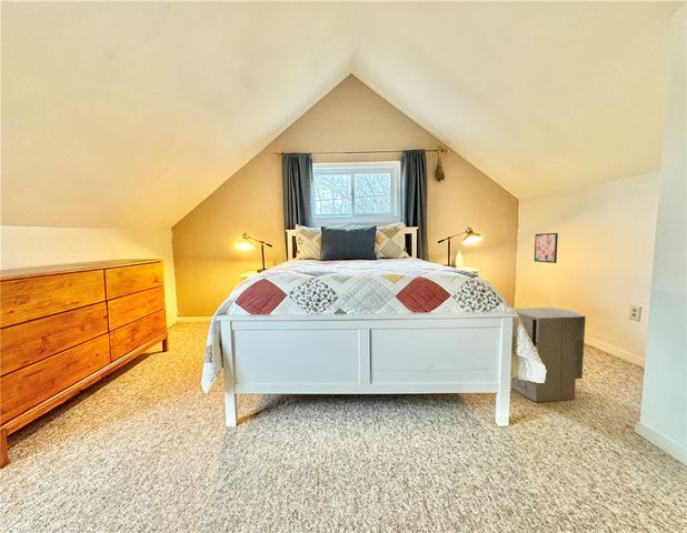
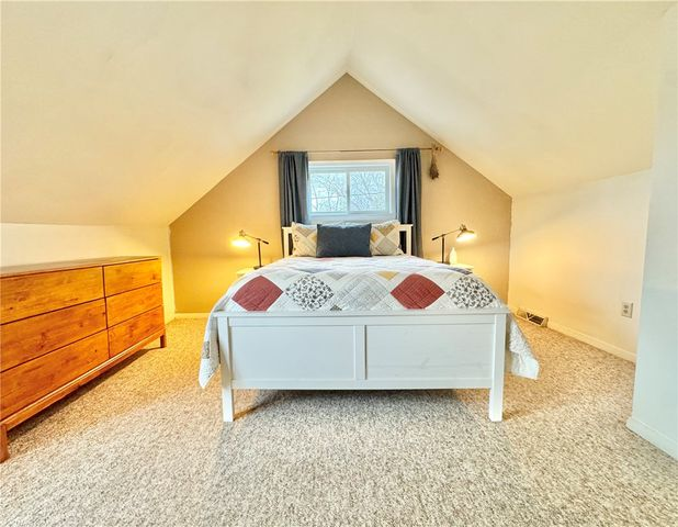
- wall art (545, 248)
- air purifier (544, 351)
